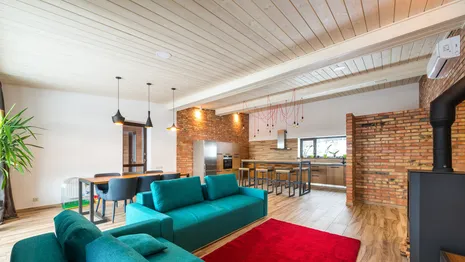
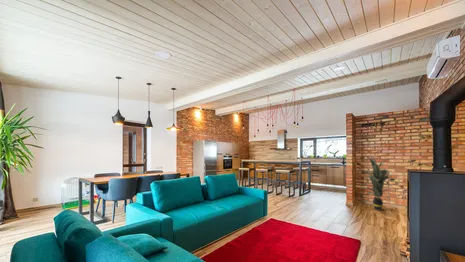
+ indoor plant (375, 182)
